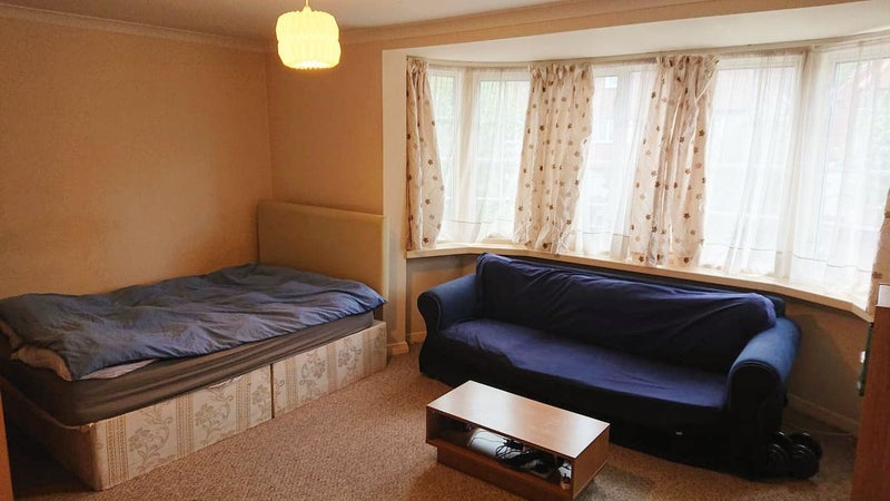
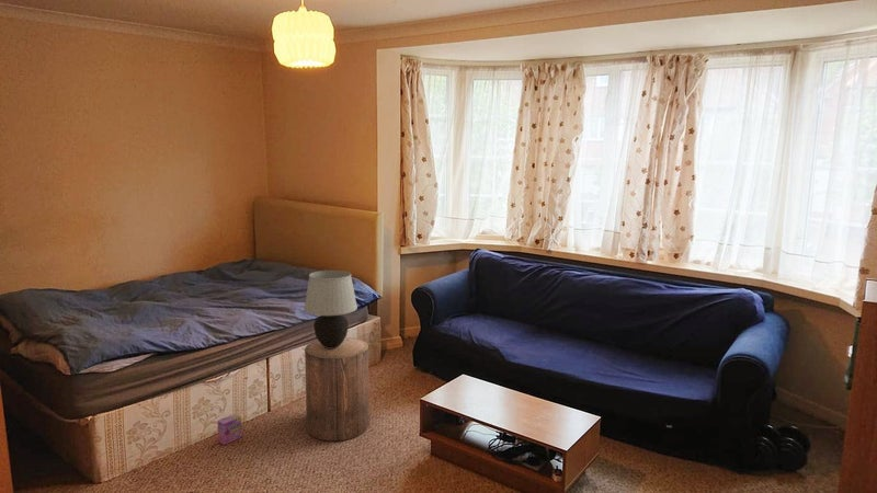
+ stool (337, 387)
+ box (229, 428)
+ table lamp (330, 310)
